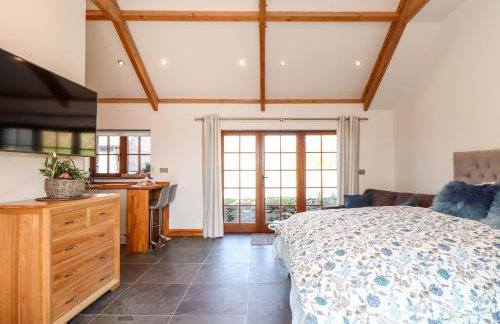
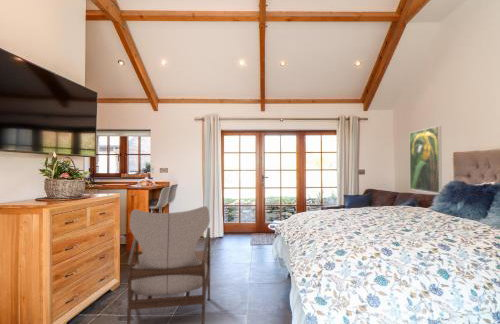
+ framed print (424, 160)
+ armchair (170, 258)
